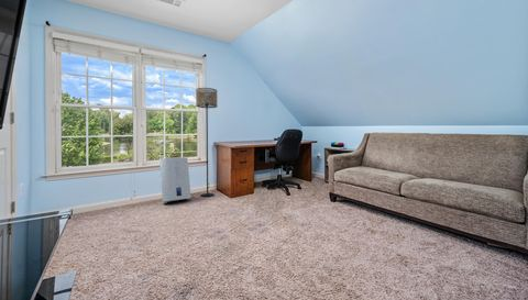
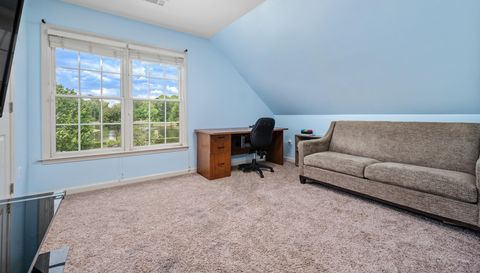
- water heater (175, 179)
- floor lamp (207, 142)
